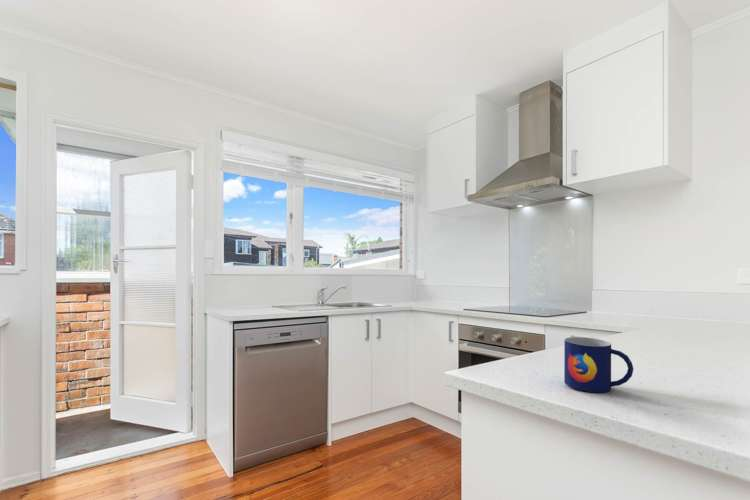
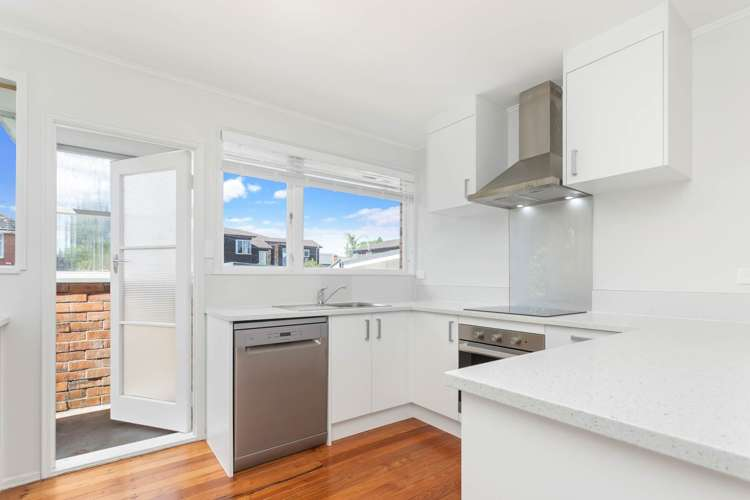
- mug (597, 365)
